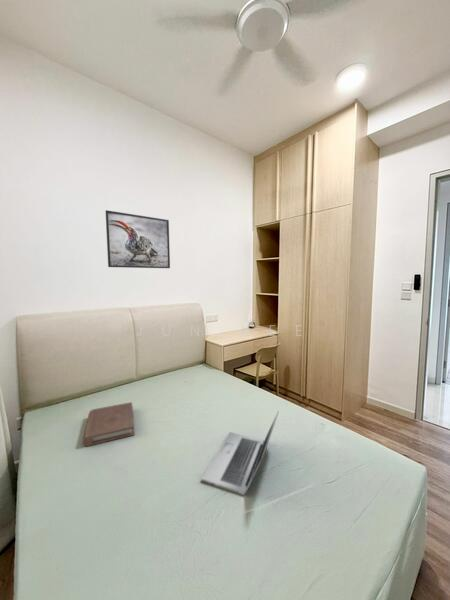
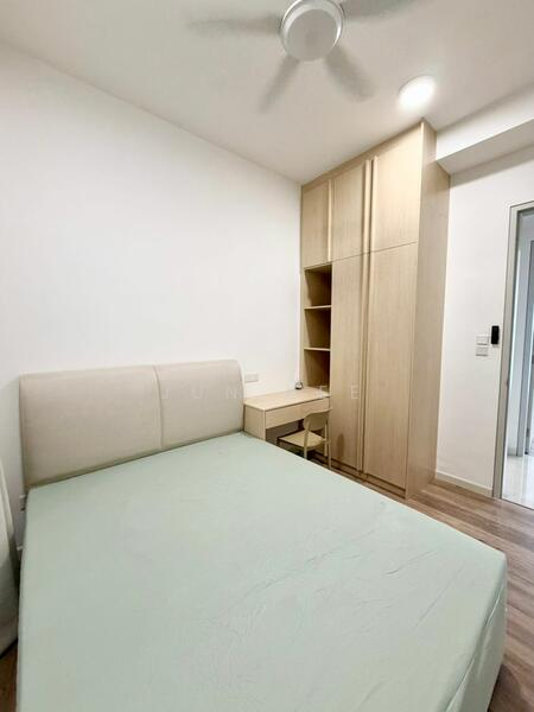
- book (110, 421)
- laptop (243, 443)
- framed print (140, 241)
